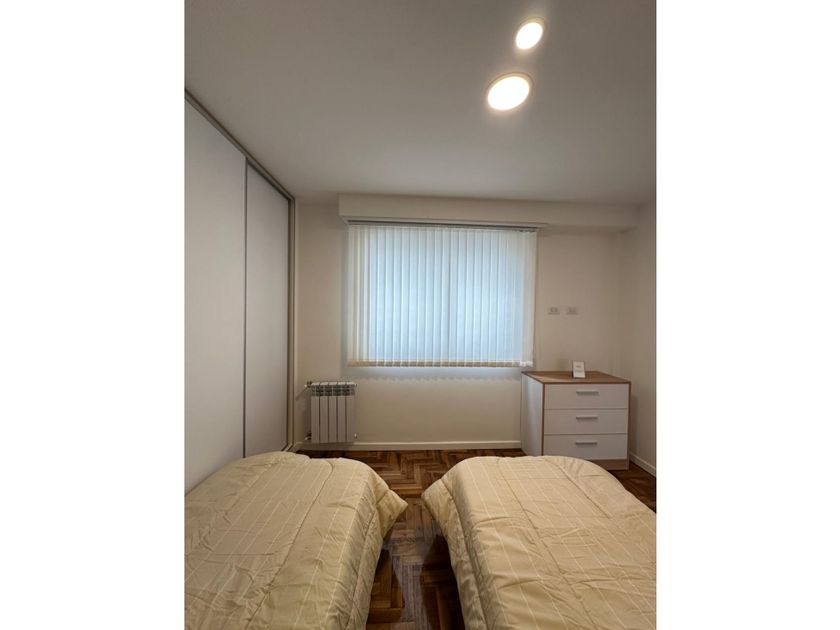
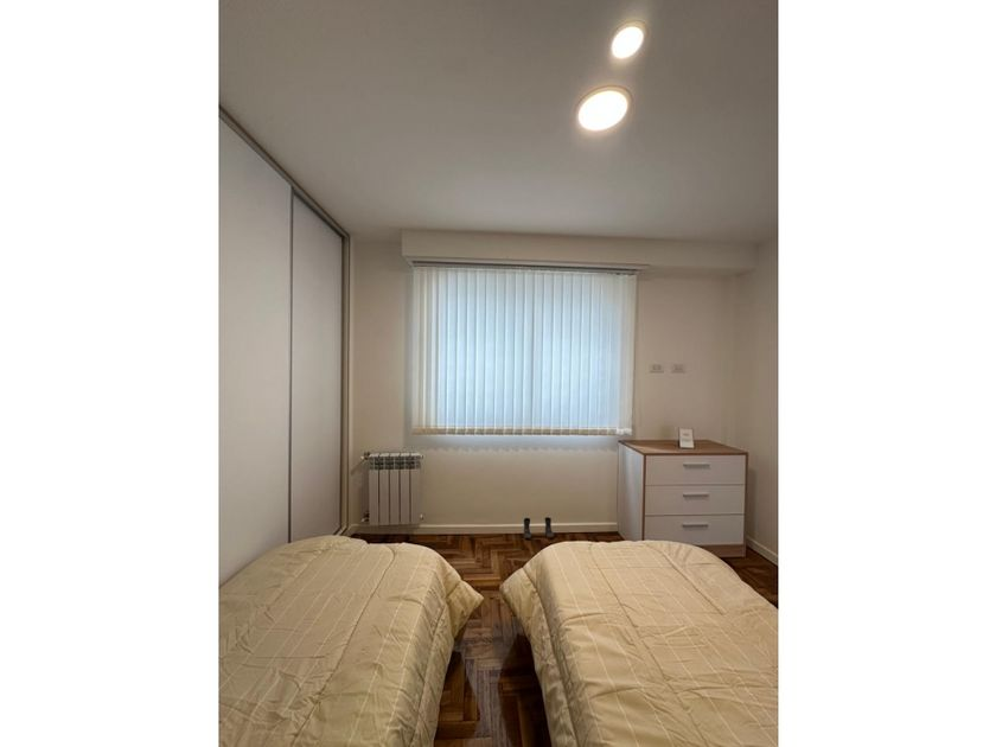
+ boots (545, 528)
